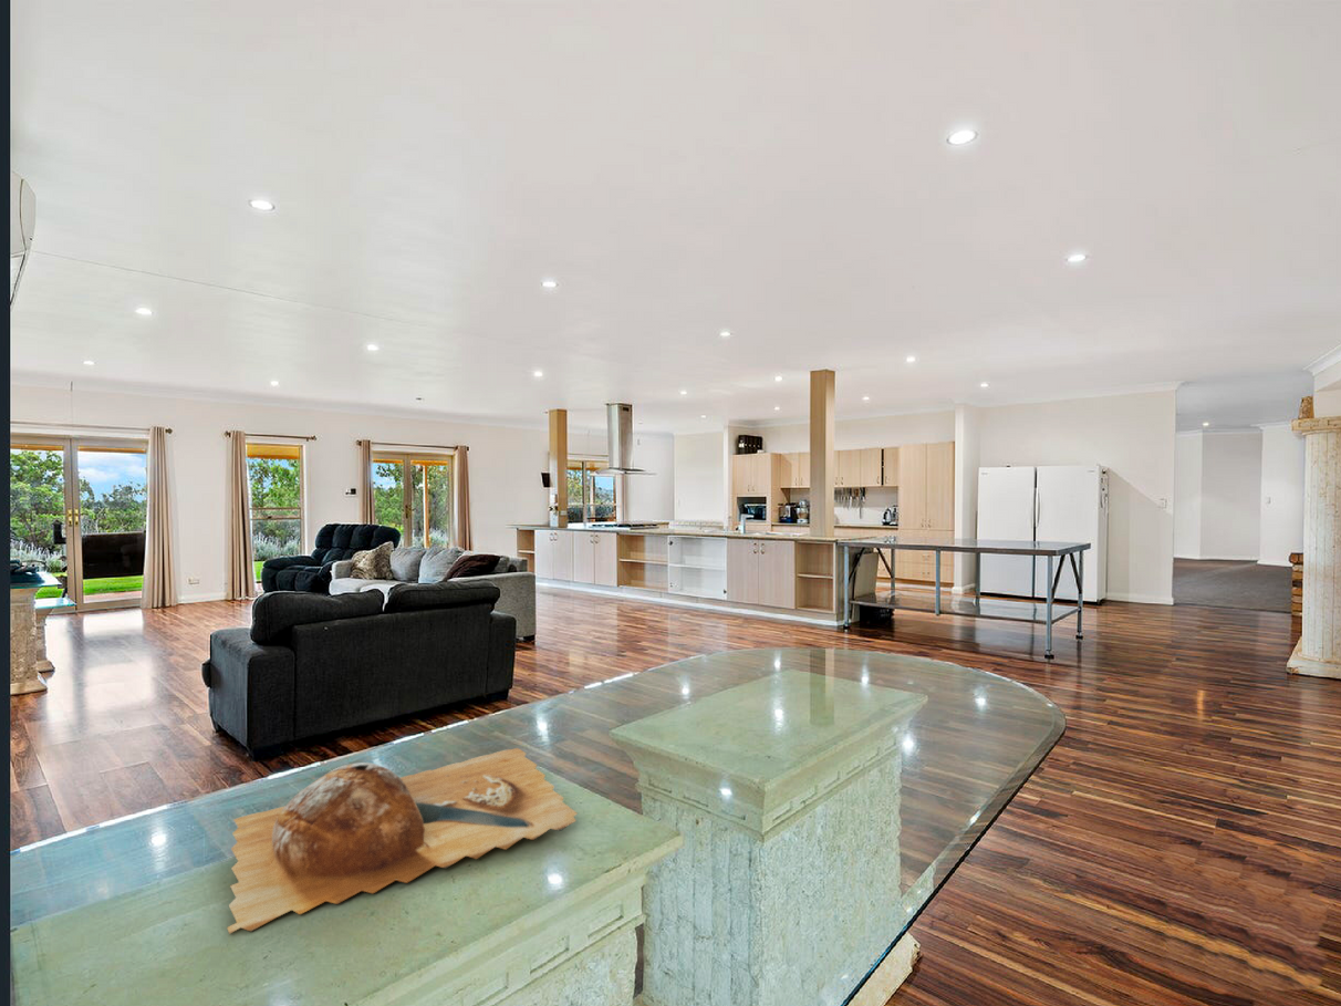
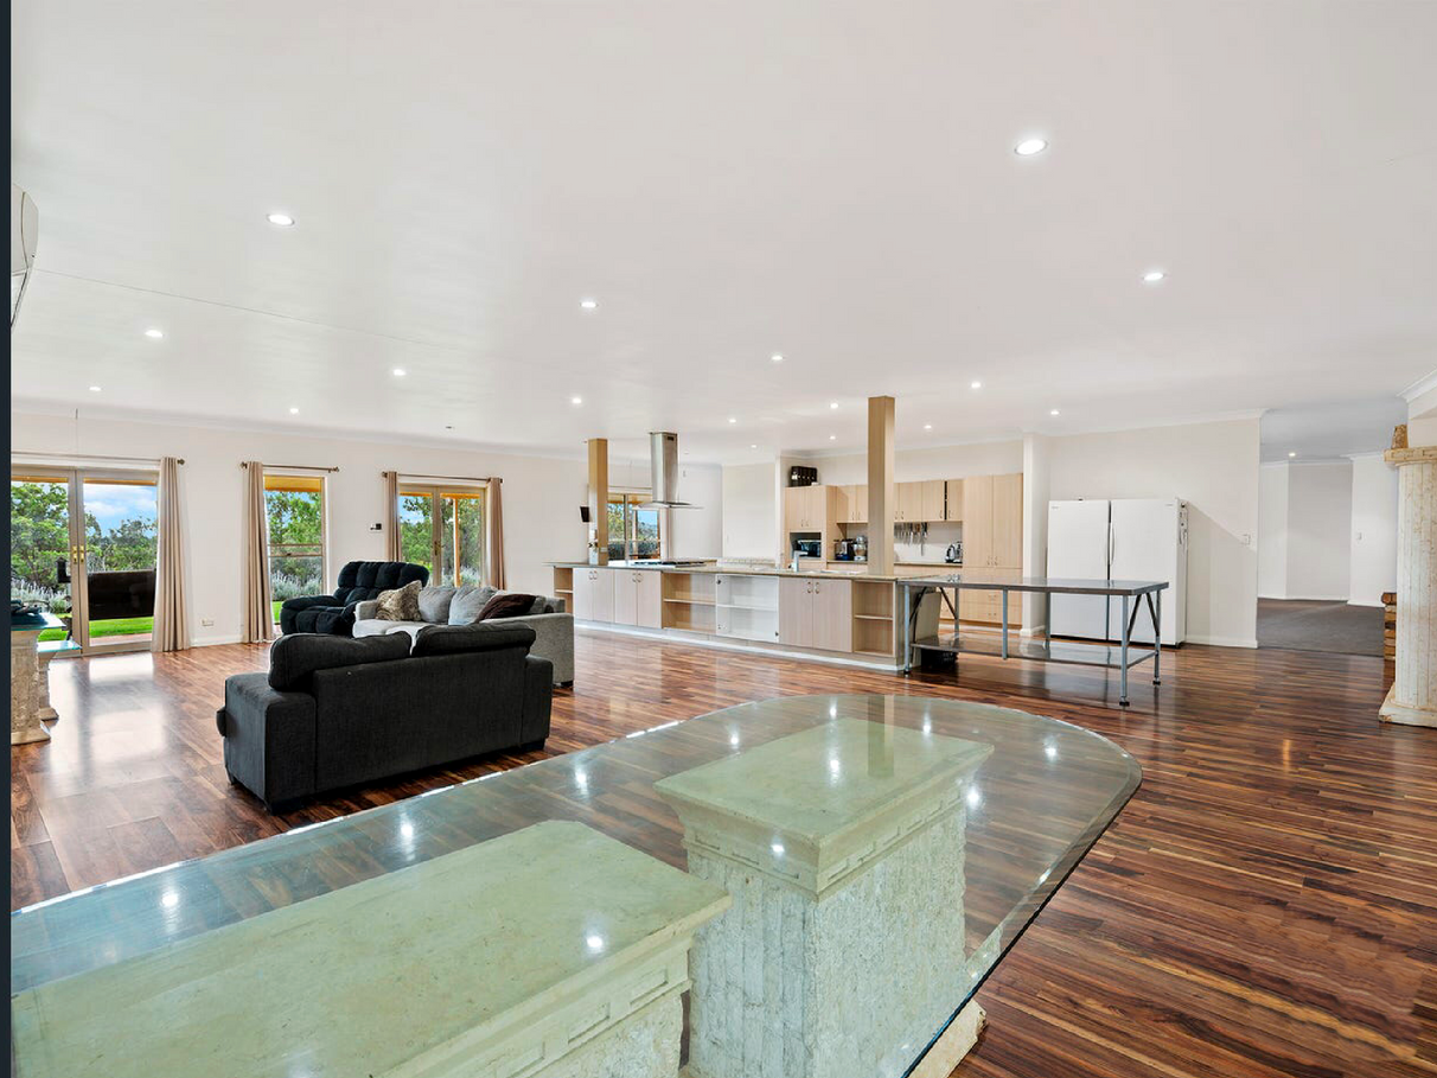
- chopping board (407, 796)
